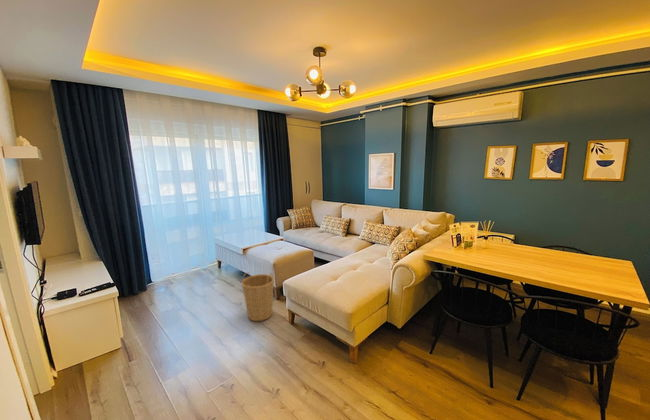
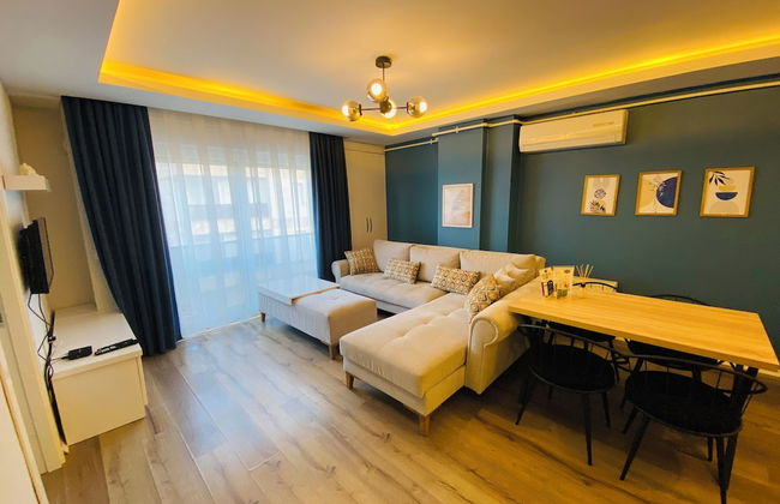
- basket (259, 294)
